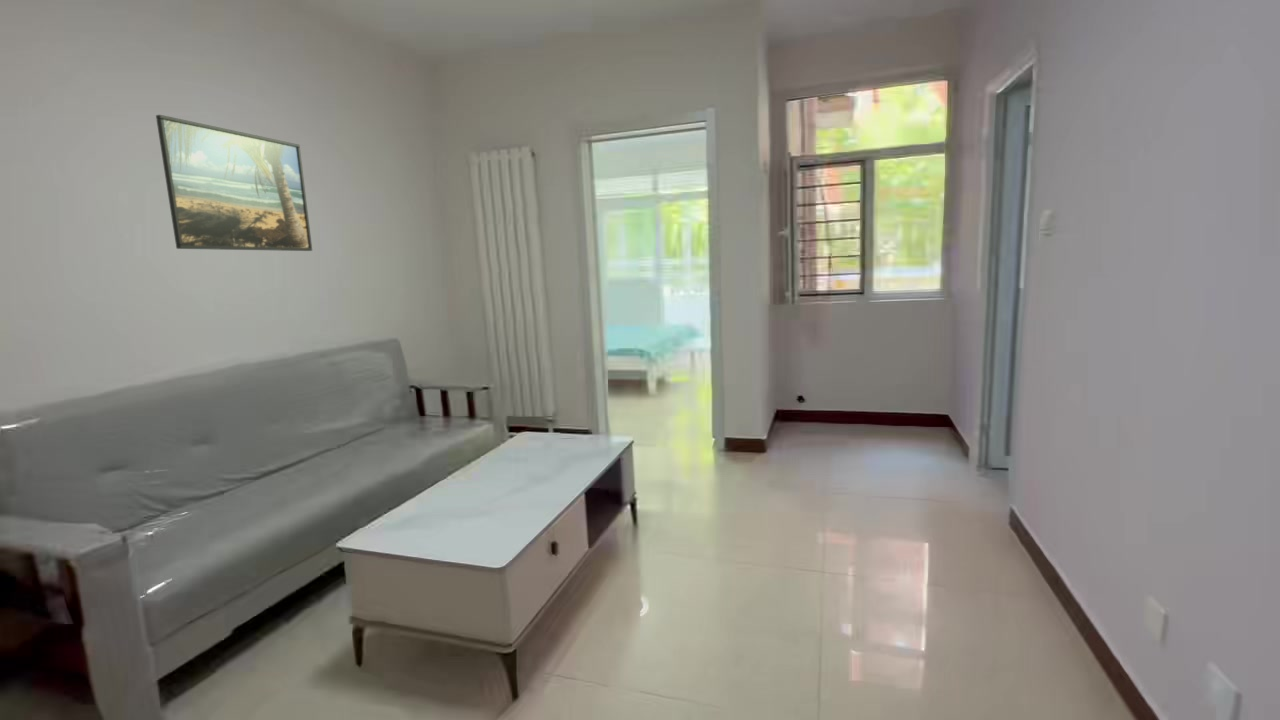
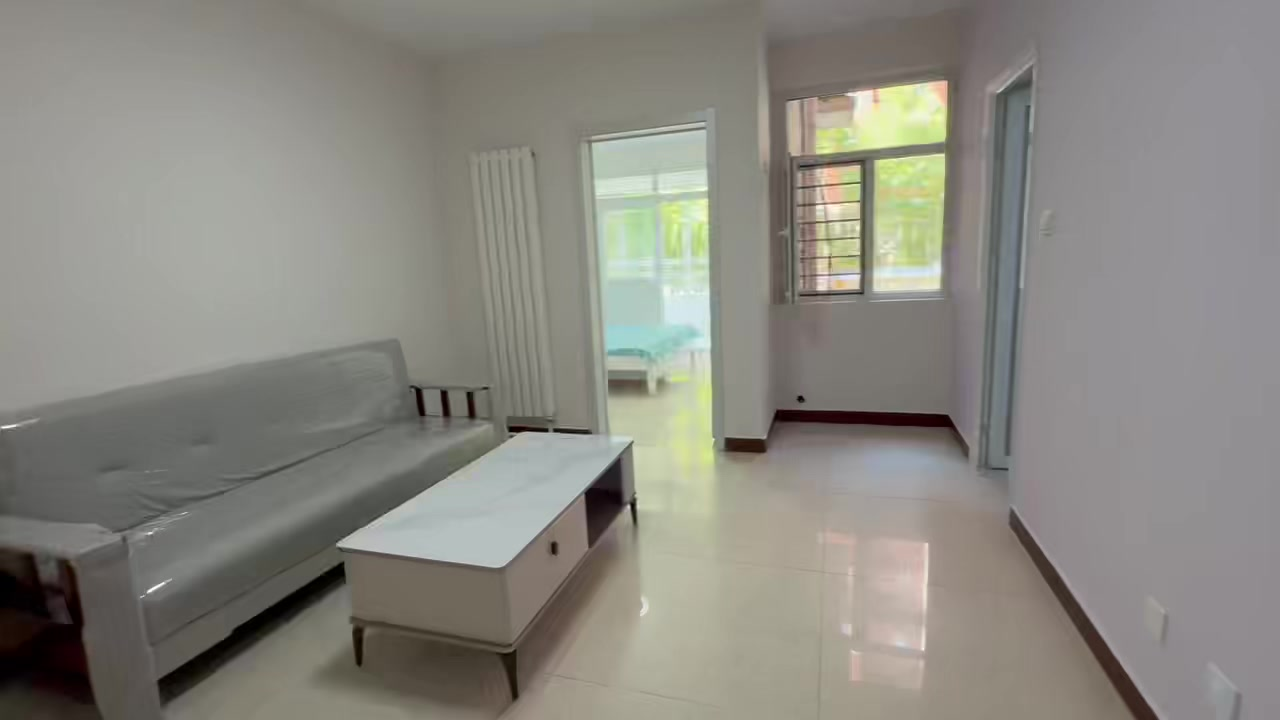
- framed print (244, 191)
